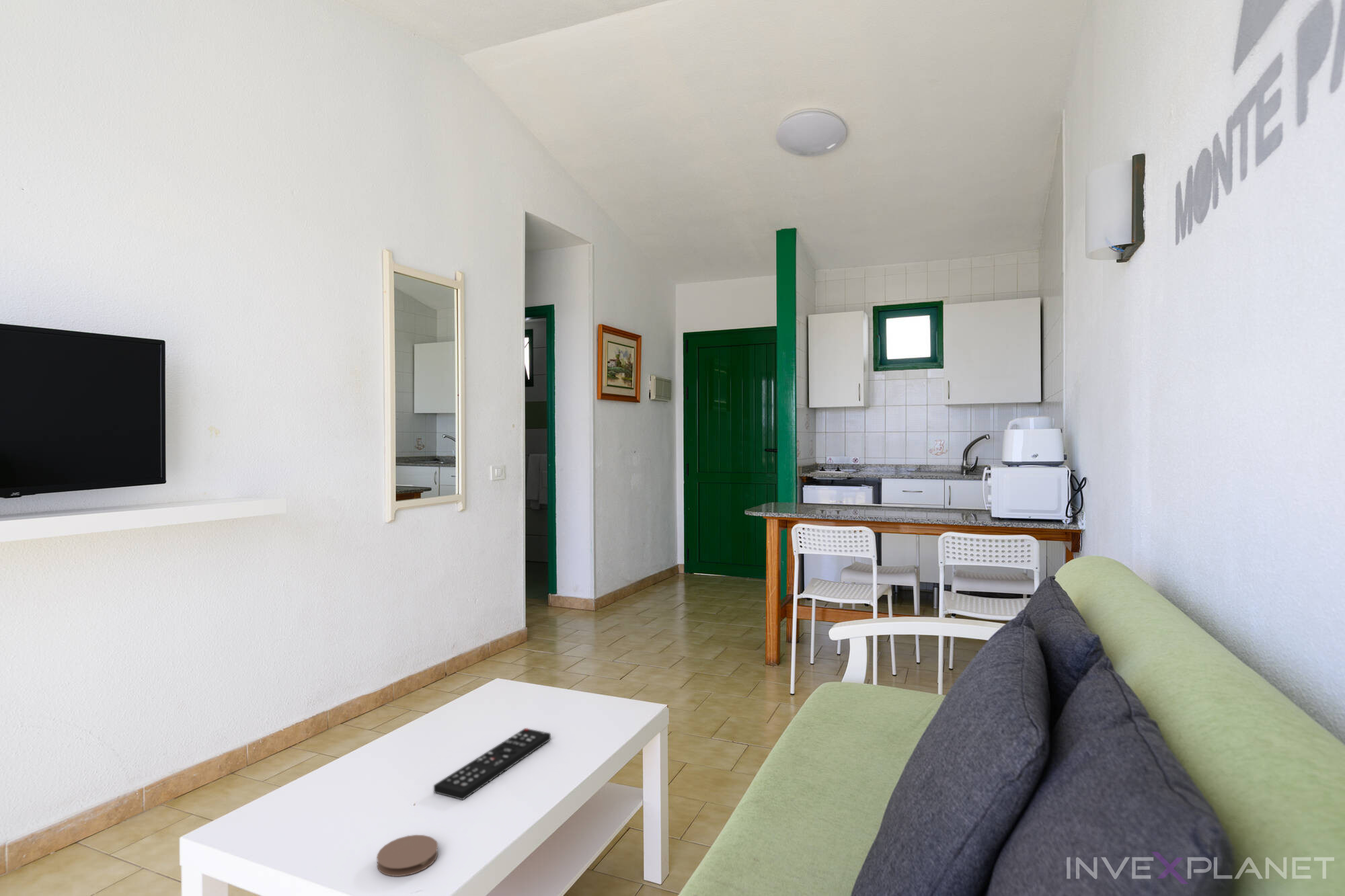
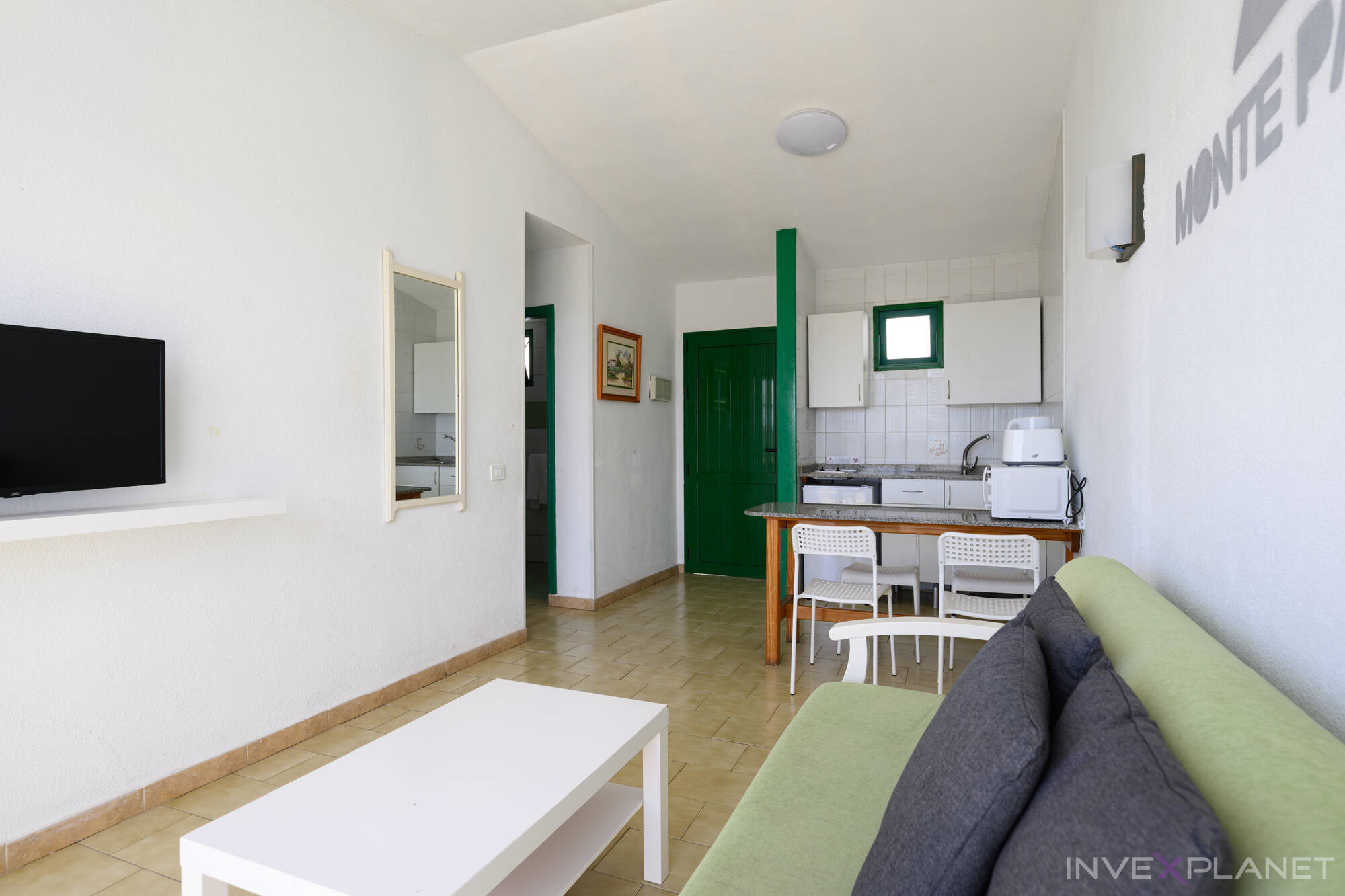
- coaster (408, 854)
- remote control (497, 759)
